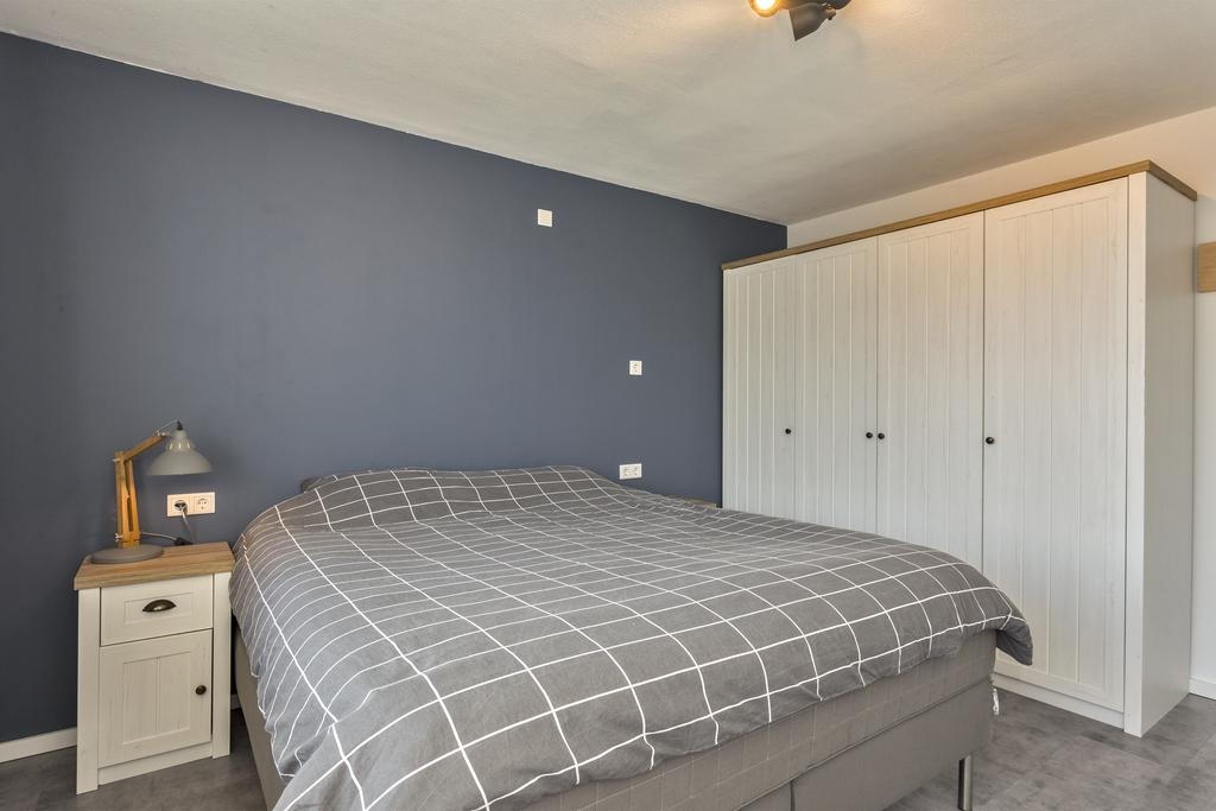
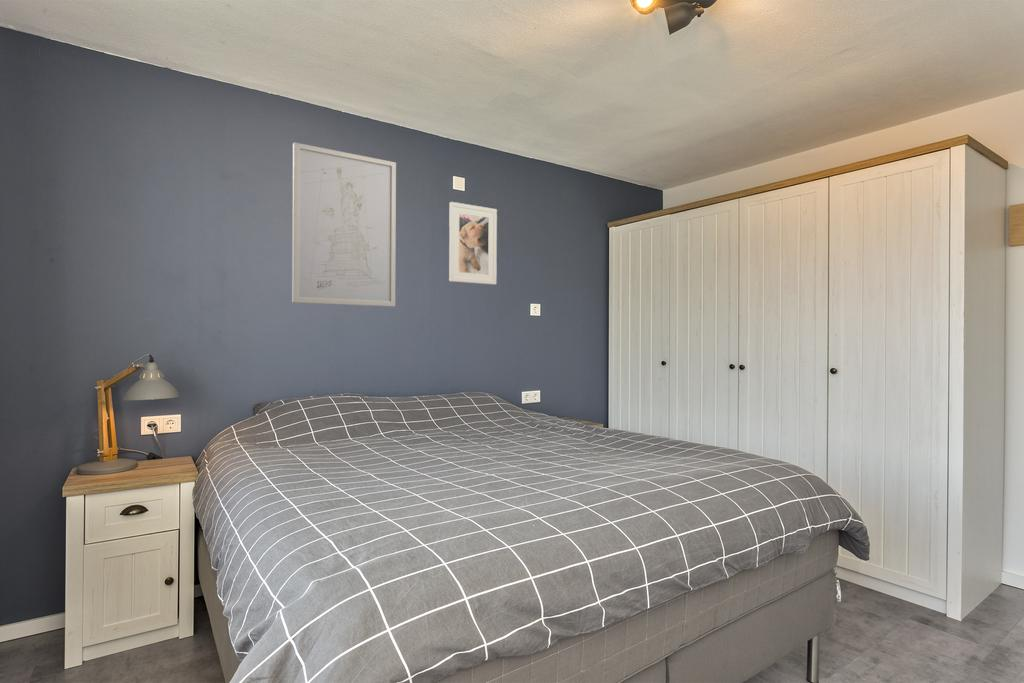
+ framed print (473, 244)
+ wall art (346, 229)
